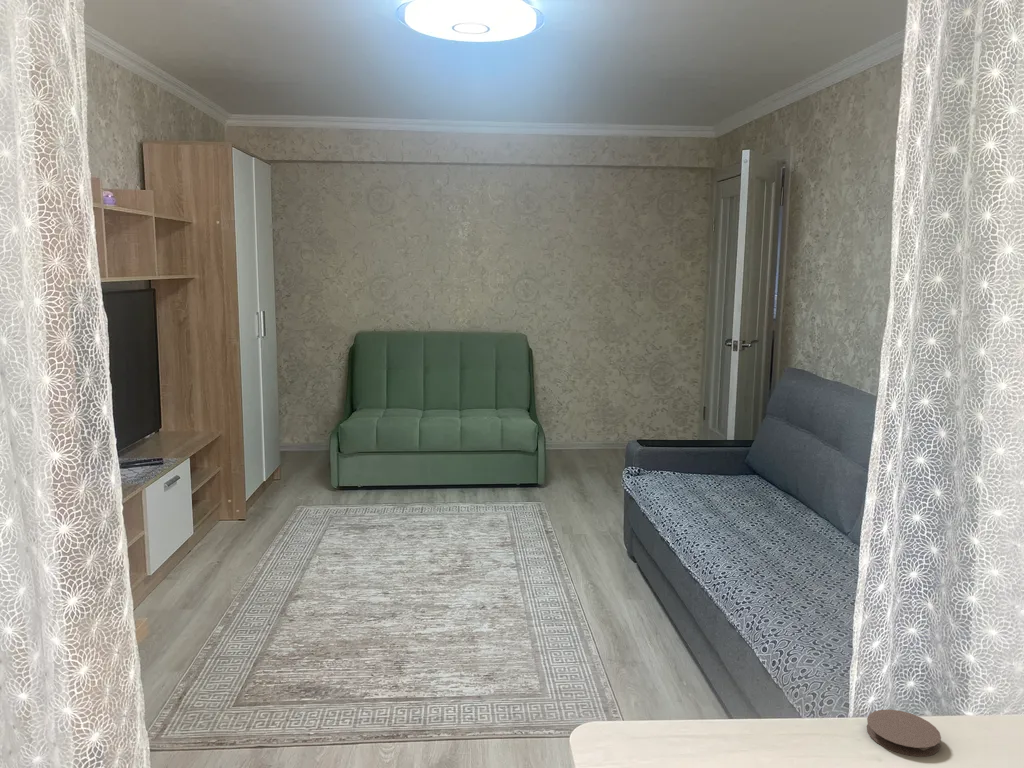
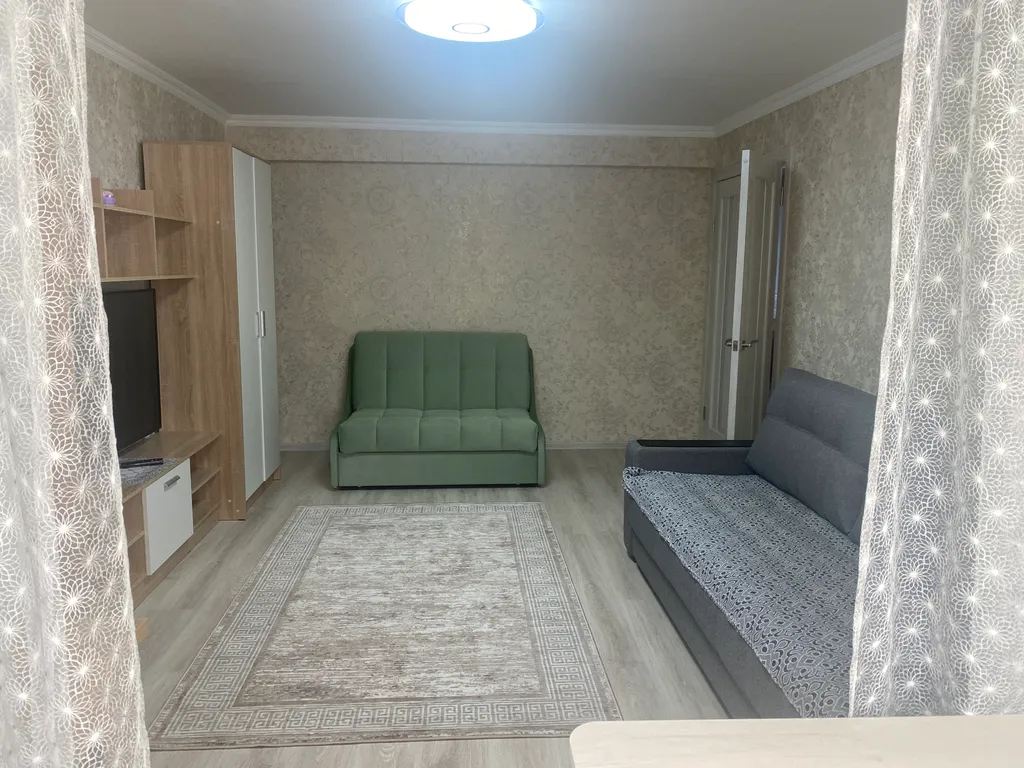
- coaster (903, 732)
